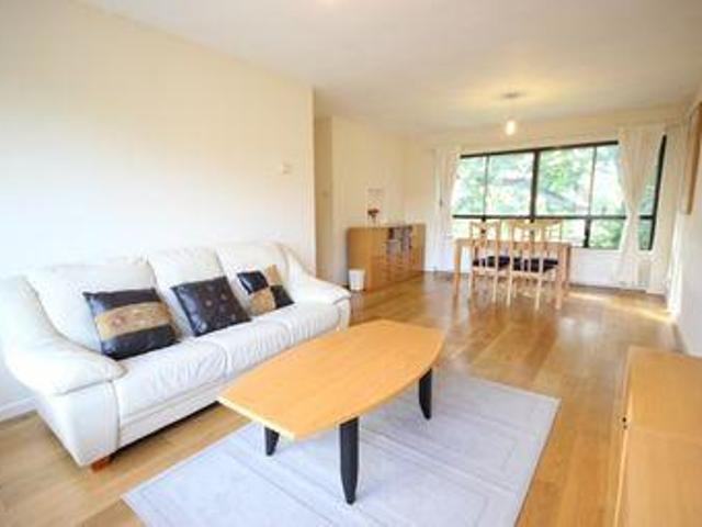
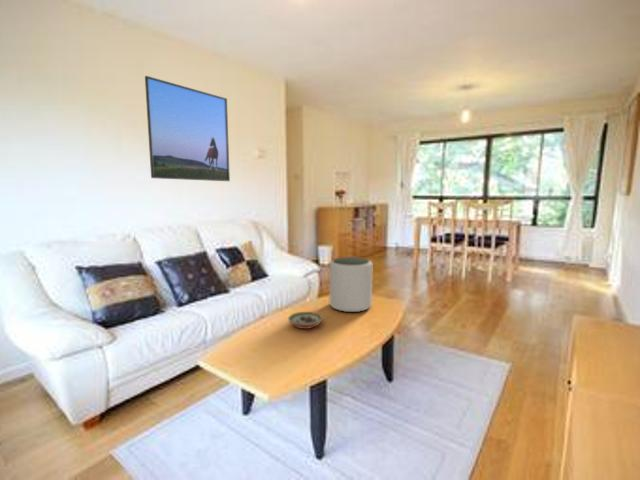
+ decorative bowl (305, 321)
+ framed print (192, 134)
+ plant pot (350, 283)
